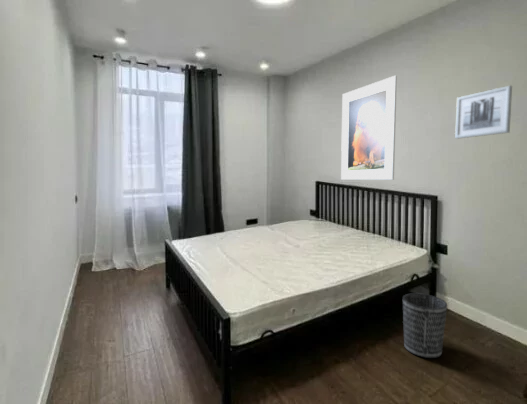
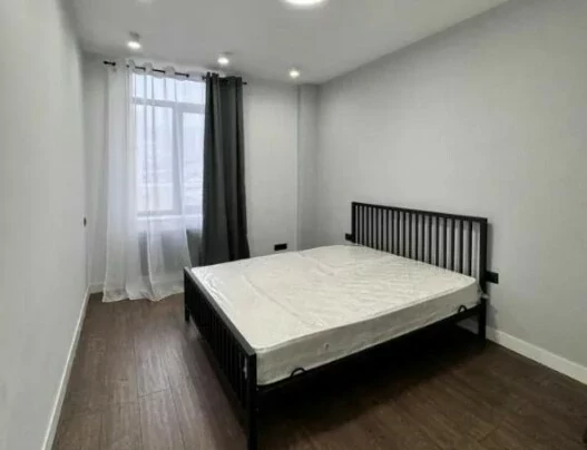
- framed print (365, 133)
- wastebasket (423, 324)
- wall art (481, 114)
